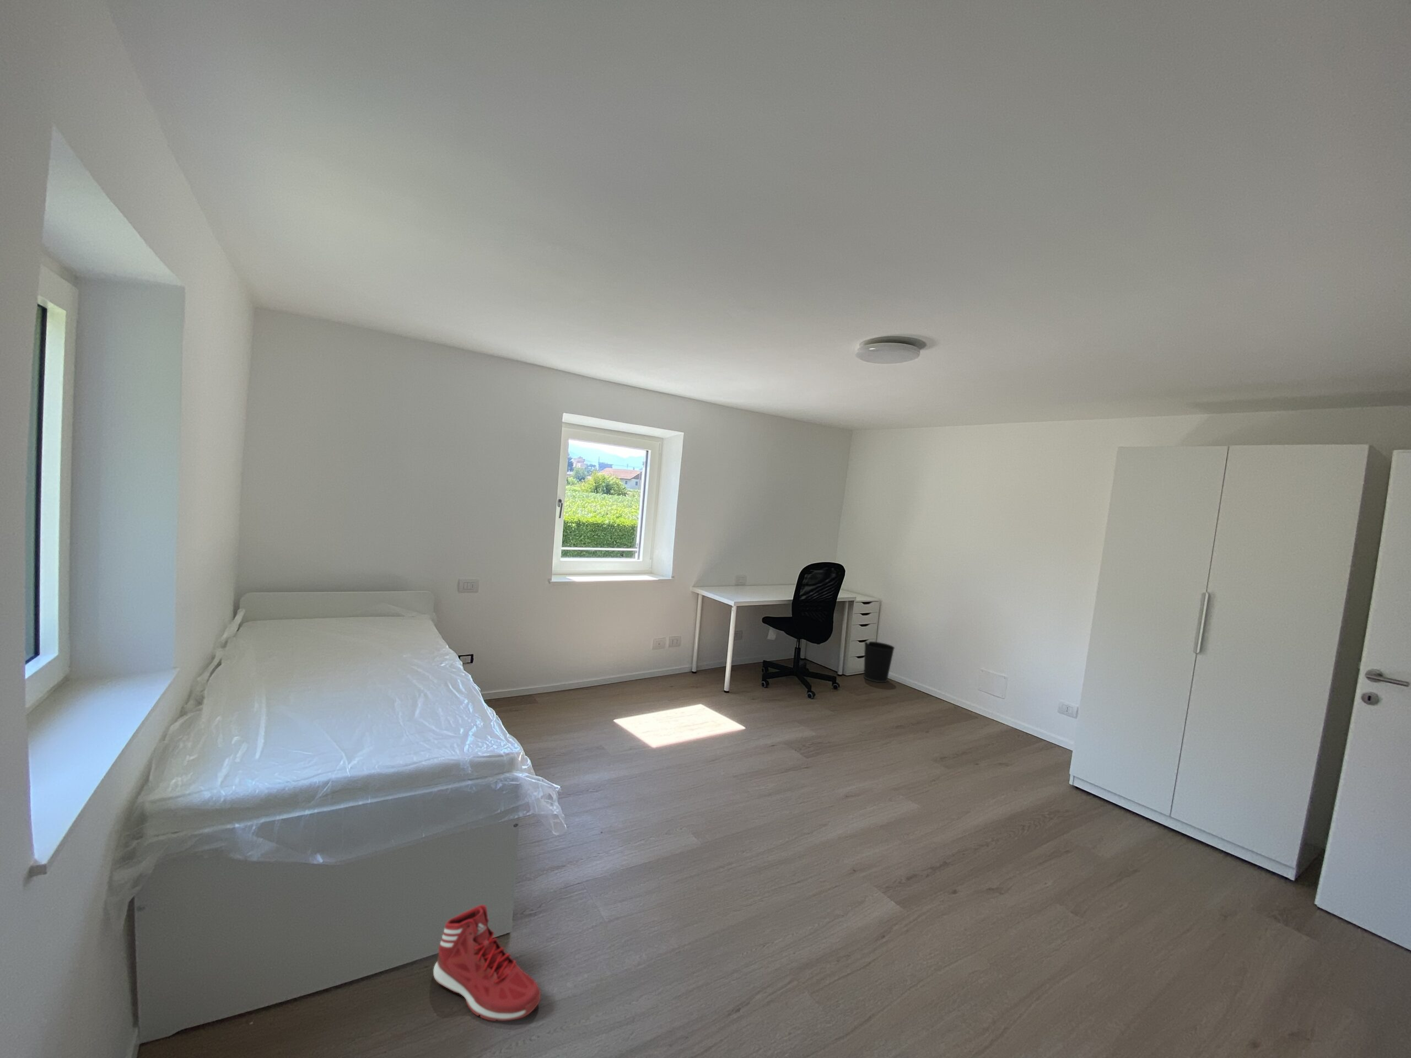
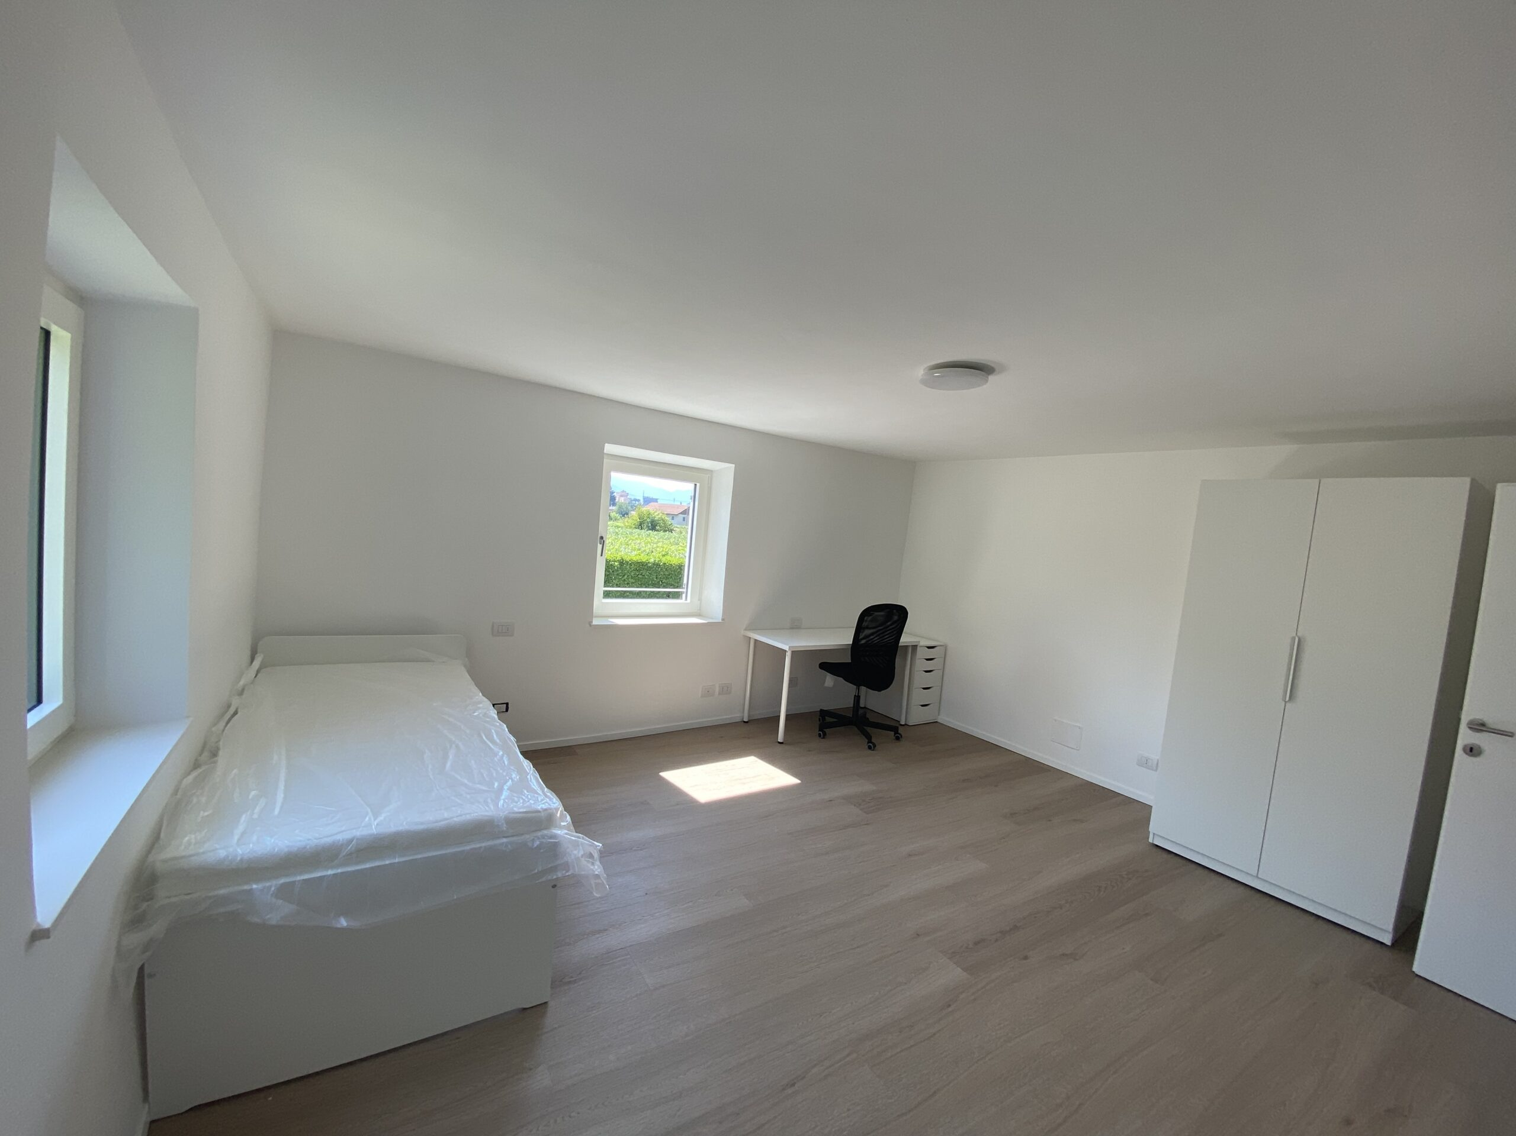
- wastebasket (877, 661)
- sneaker (489, 956)
